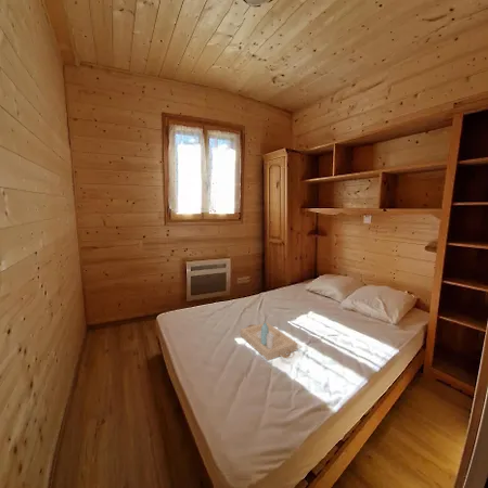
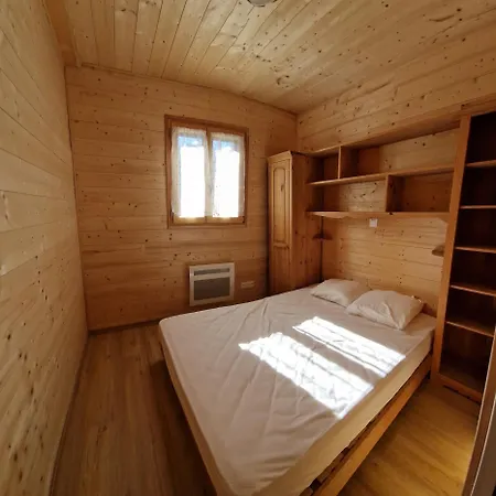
- serving tray (267, 331)
